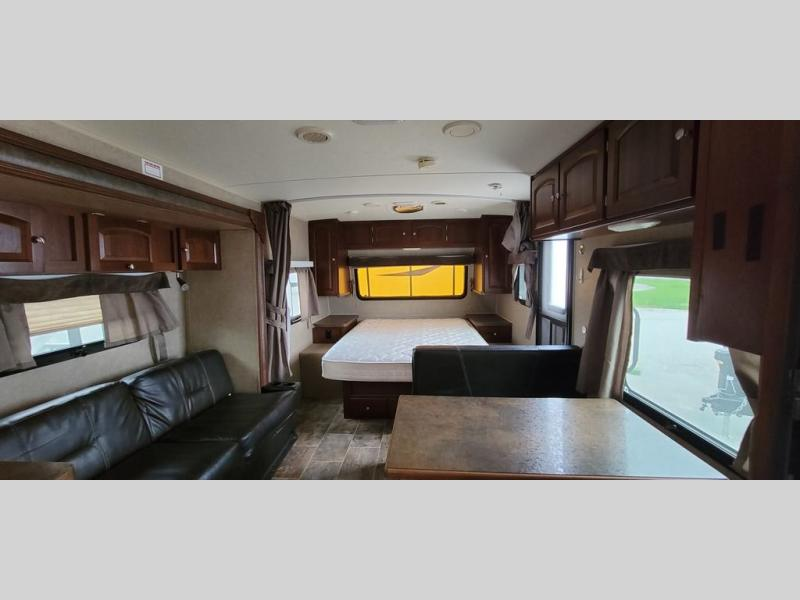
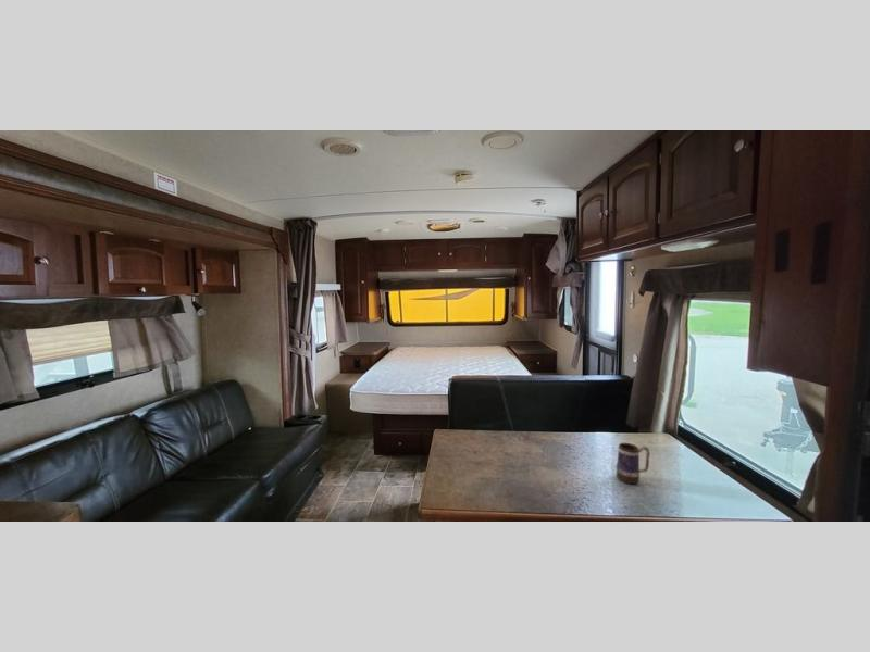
+ mug (633, 462)
